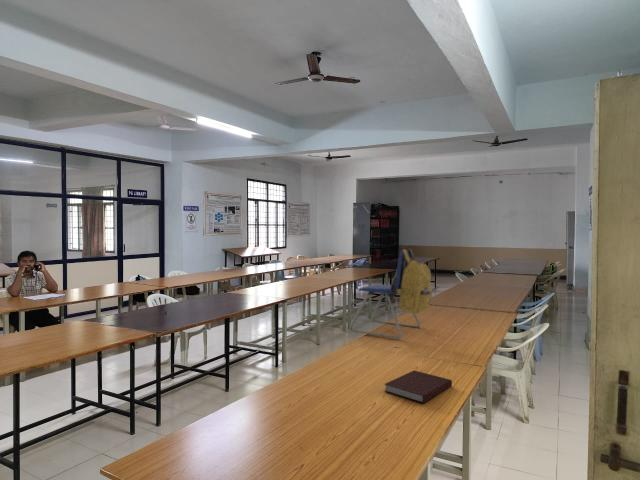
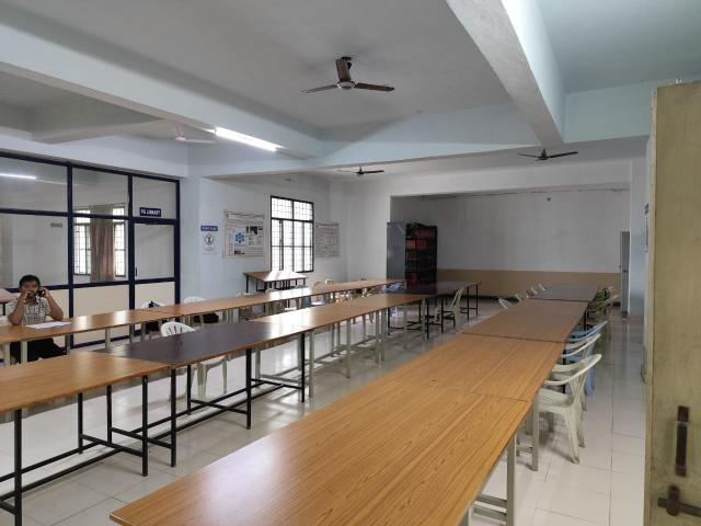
- notebook (418, 385)
- backpack (395, 289)
